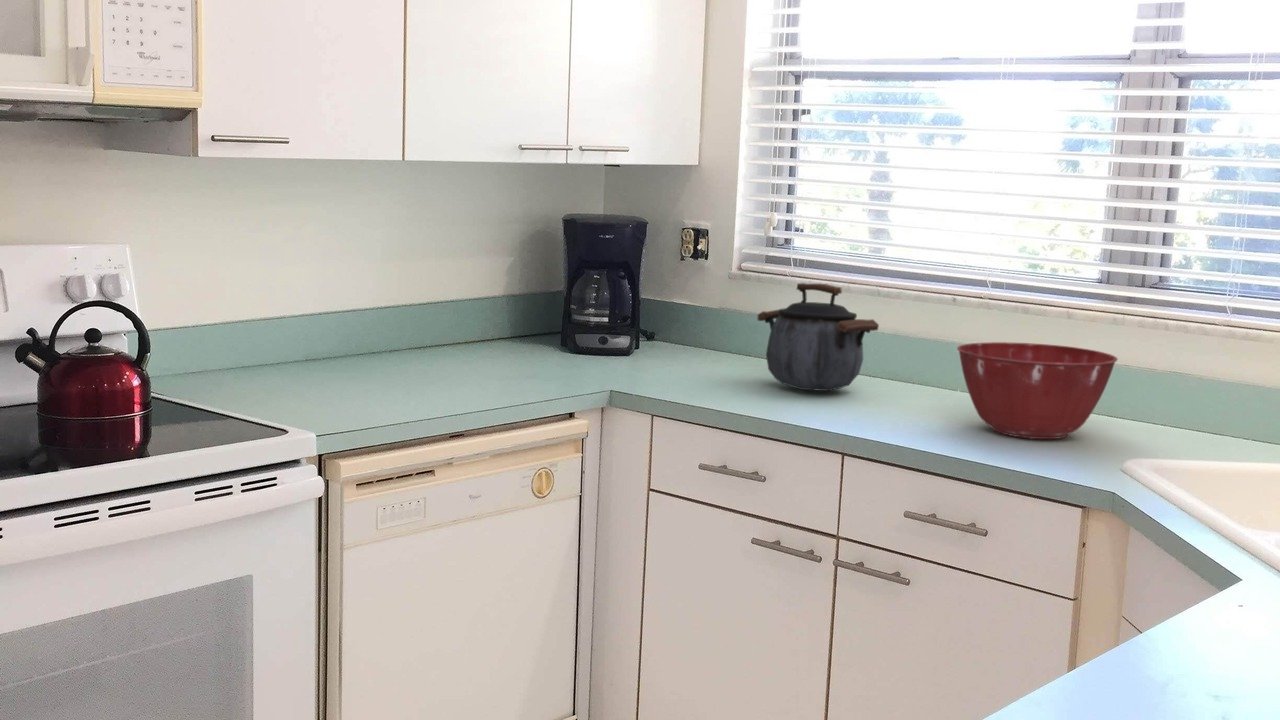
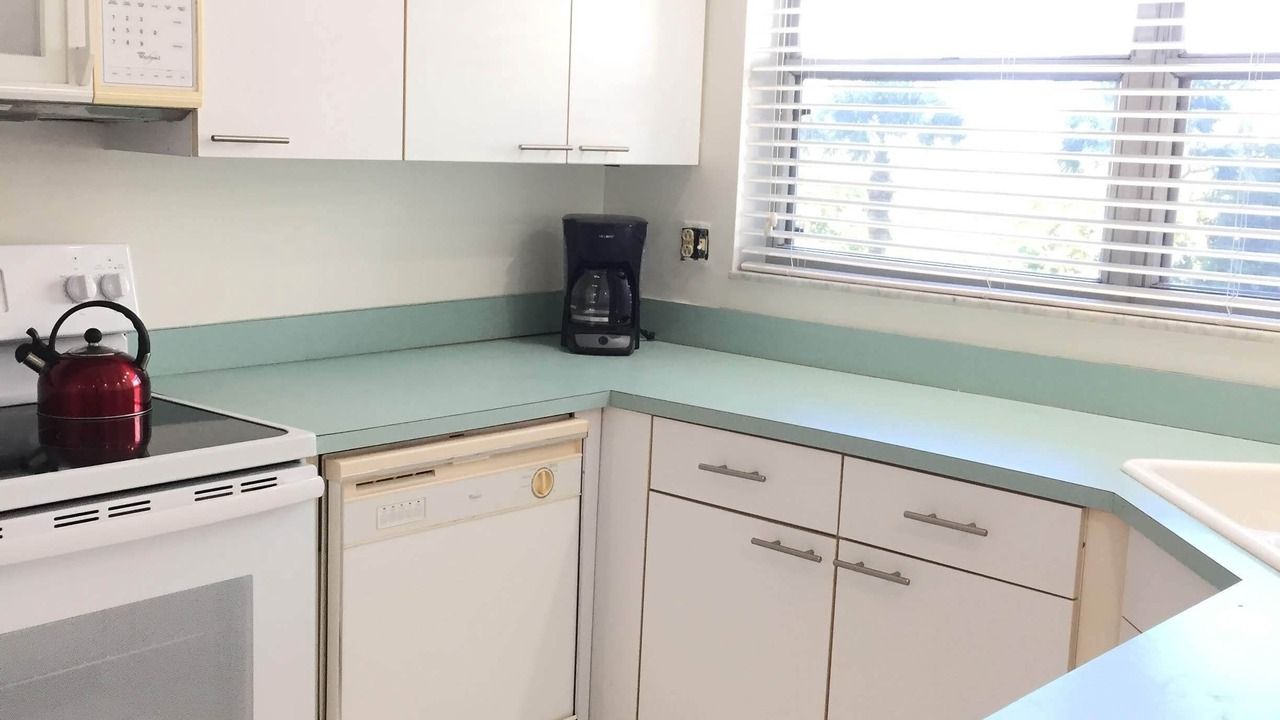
- kettle (815, 337)
- mixing bowl (1032, 391)
